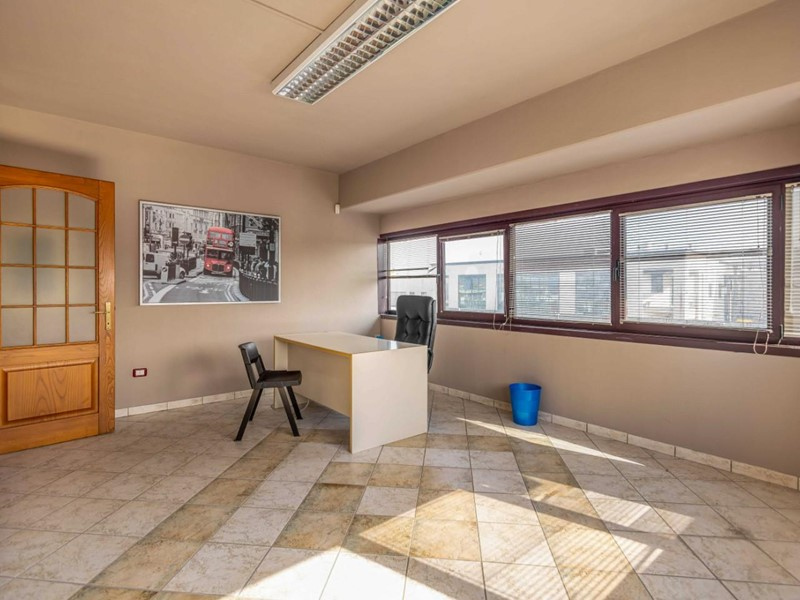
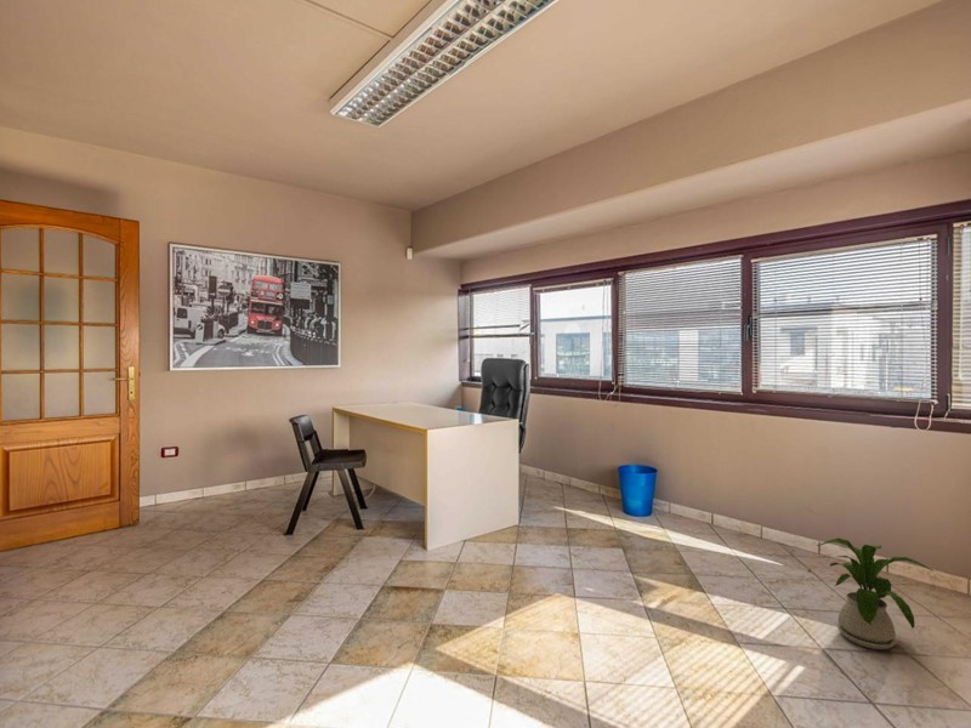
+ house plant (873, 584)
